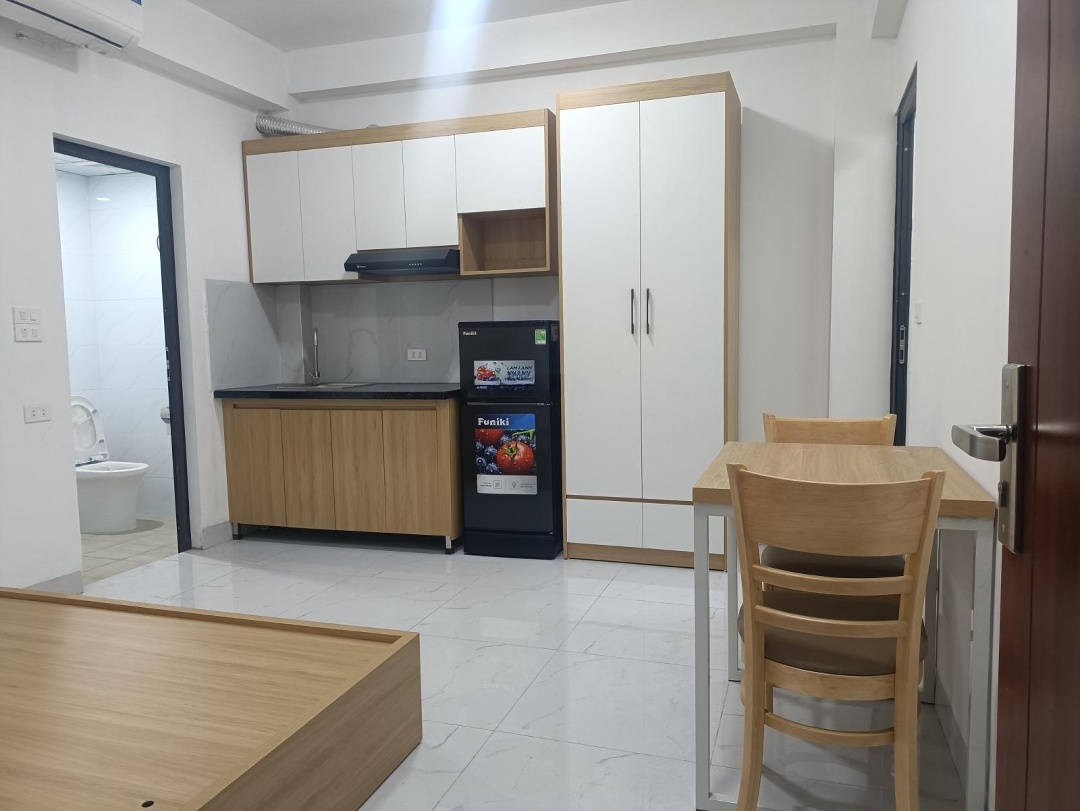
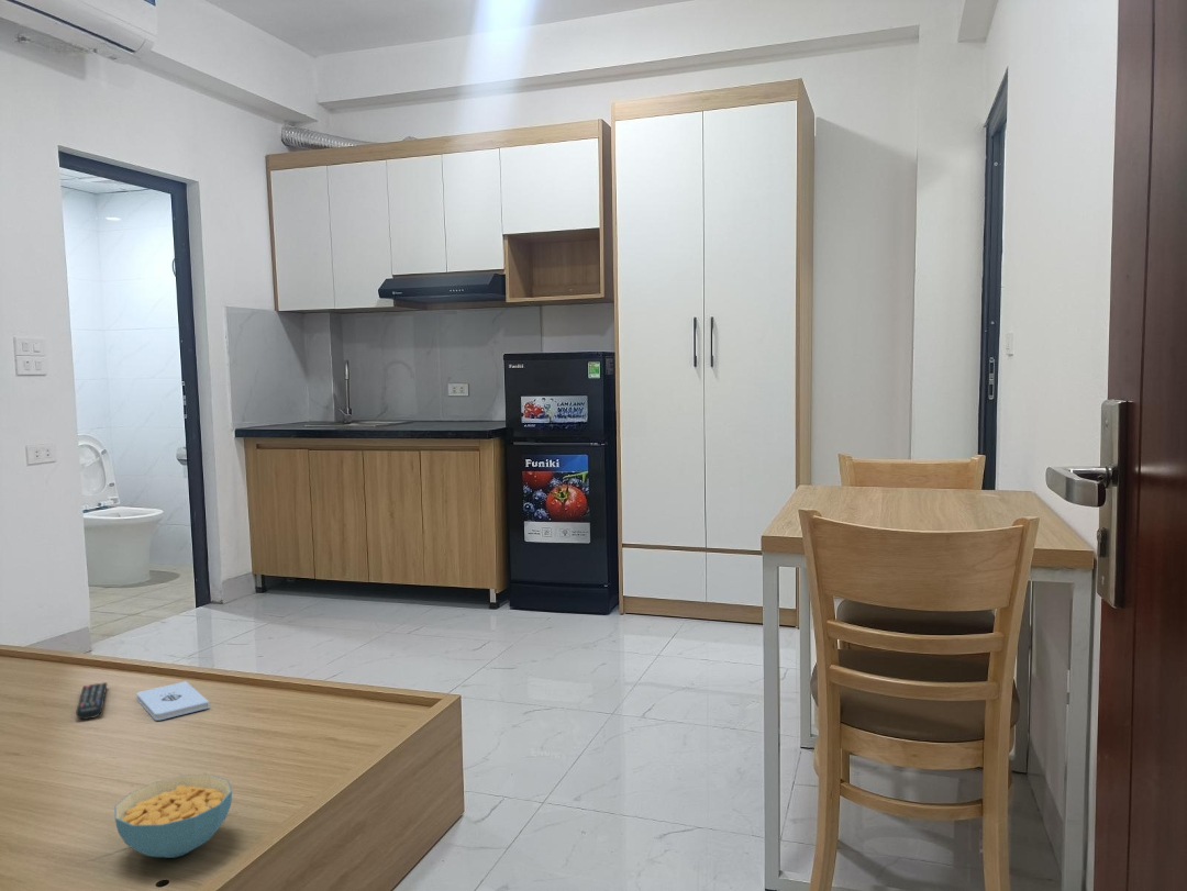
+ notepad (171, 700)
+ remote control (92, 699)
+ cereal bowl (175, 824)
